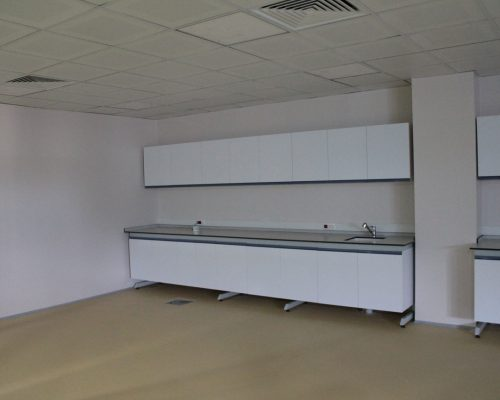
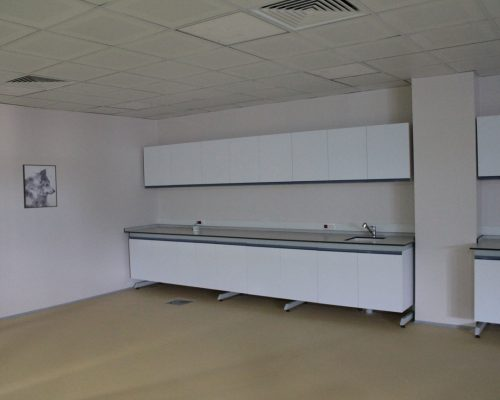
+ wall art (40, 186)
